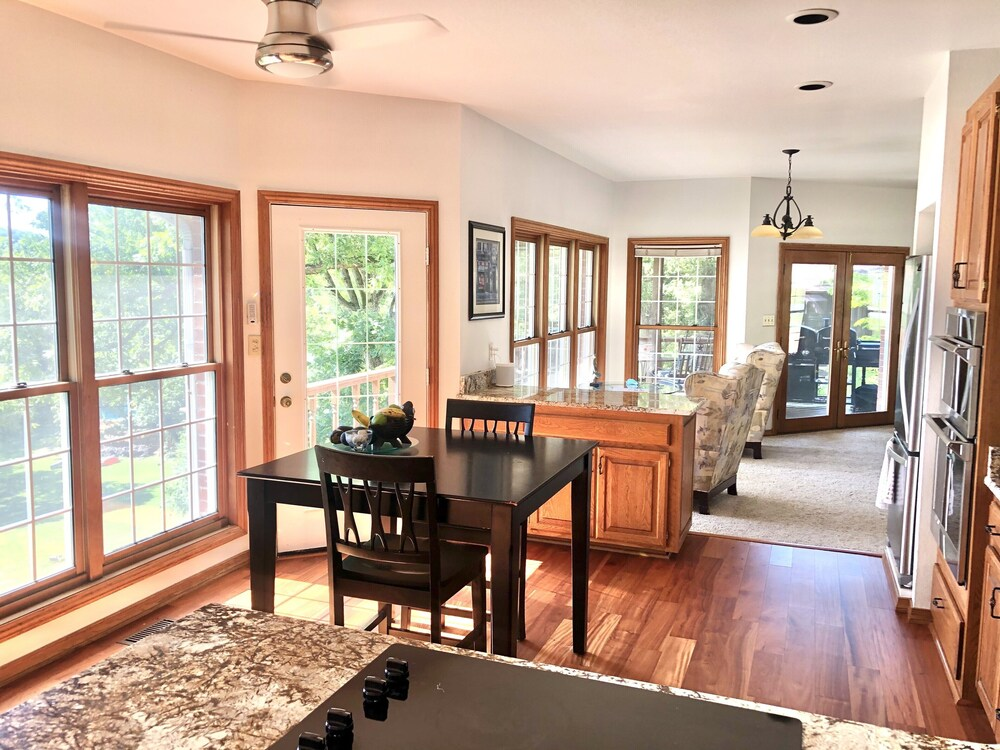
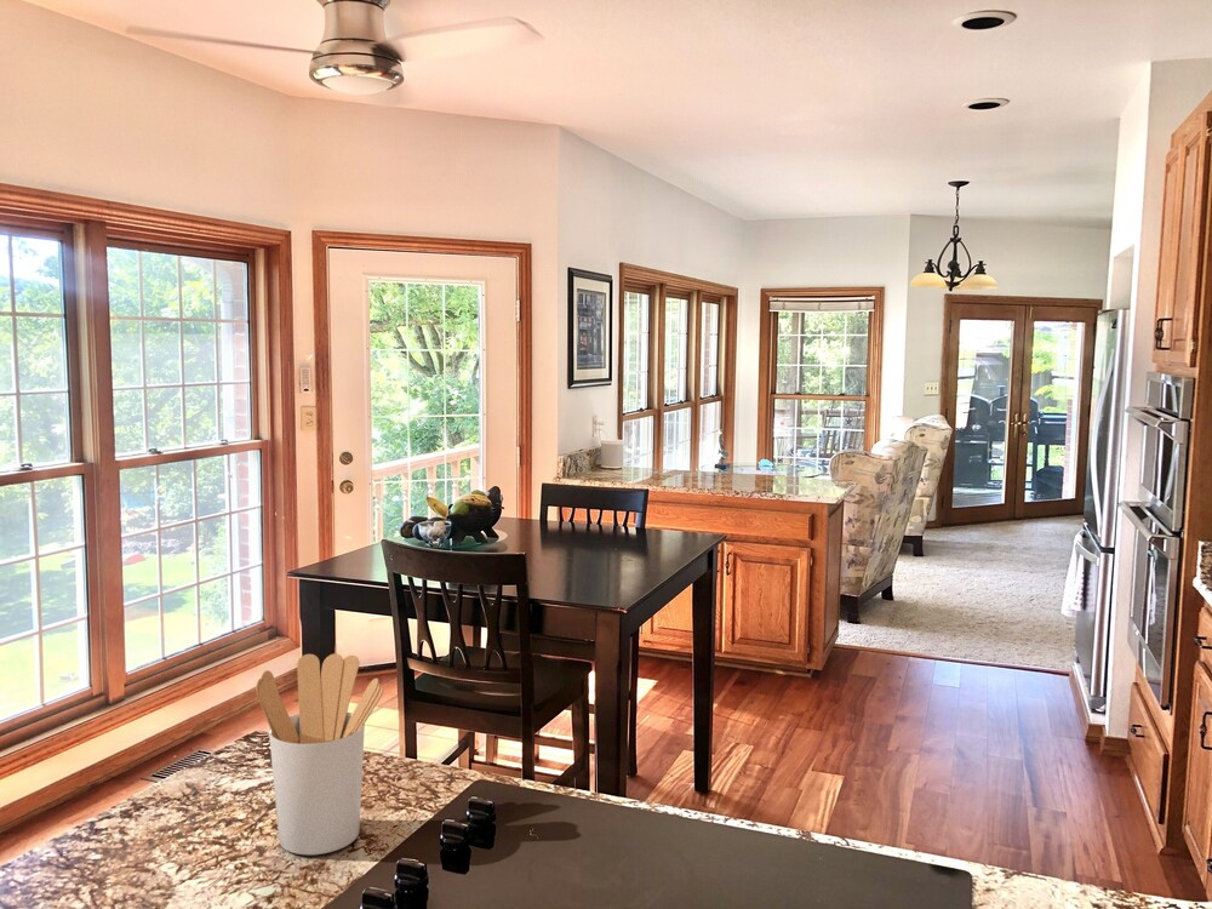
+ utensil holder (321, 744)
